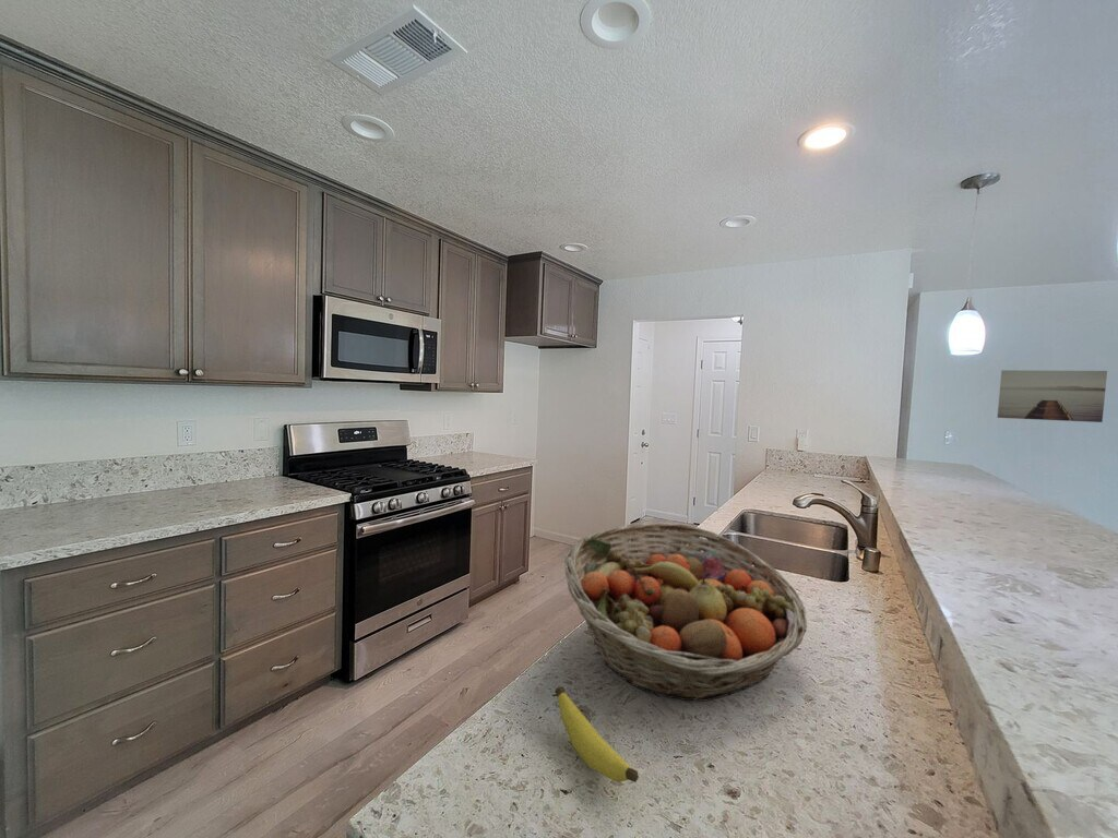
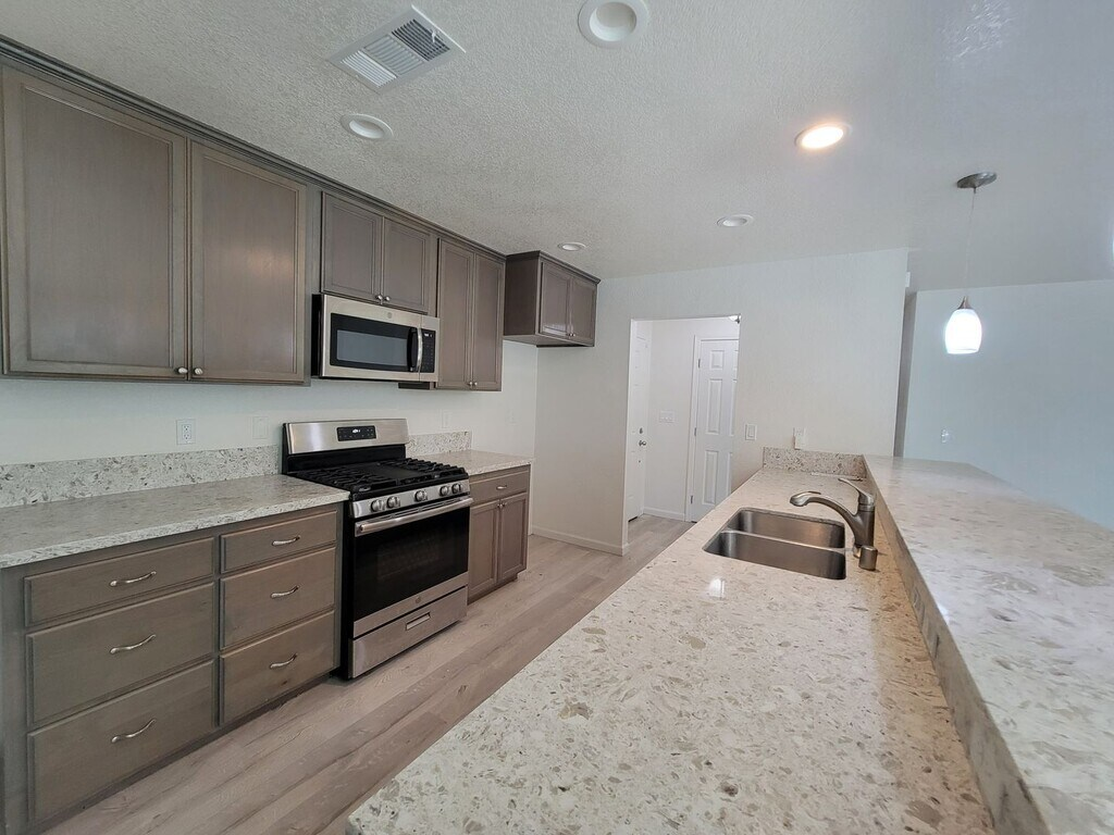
- banana (591, 741)
- wall art (1049, 395)
- fruit basket (681, 598)
